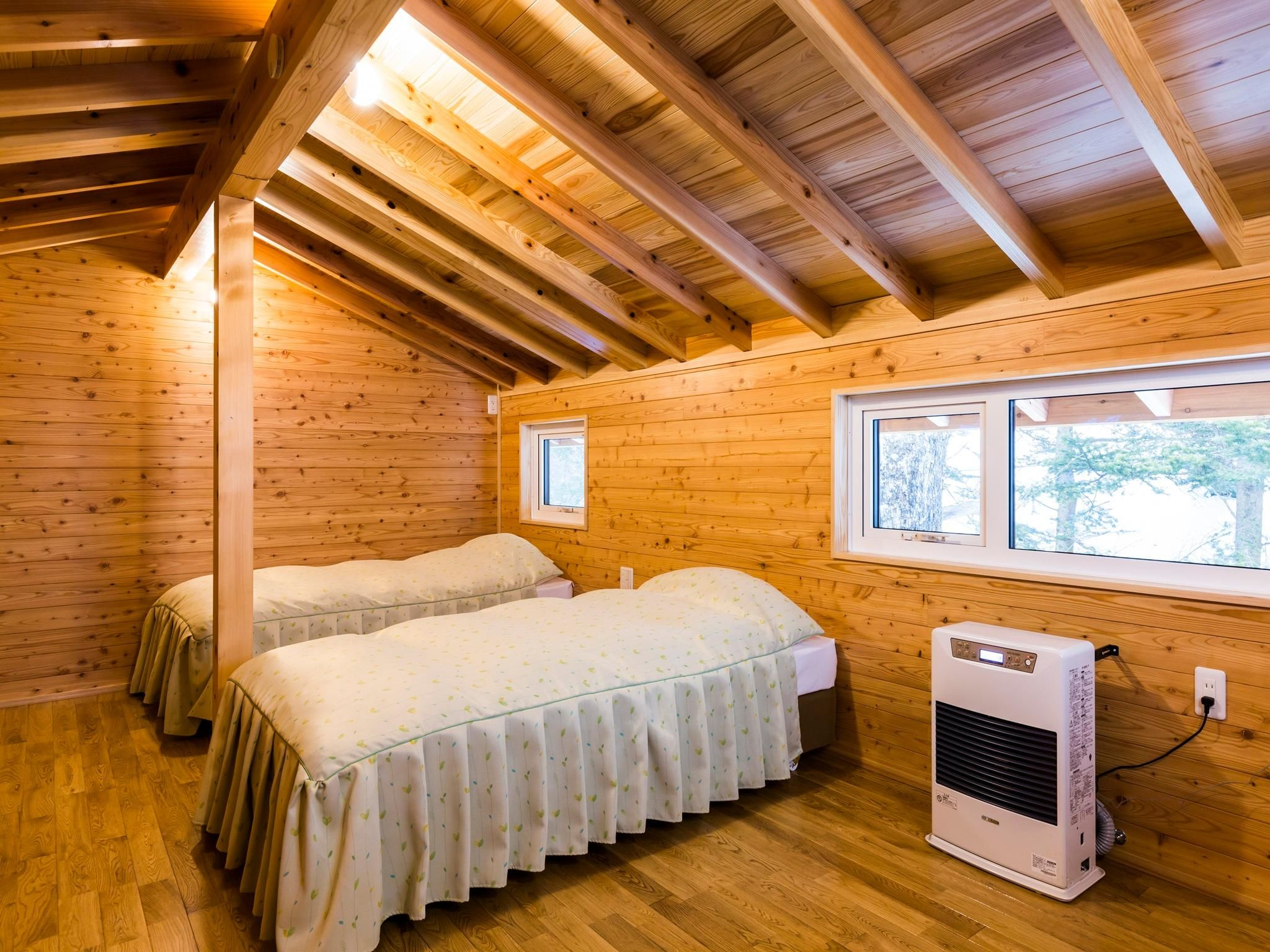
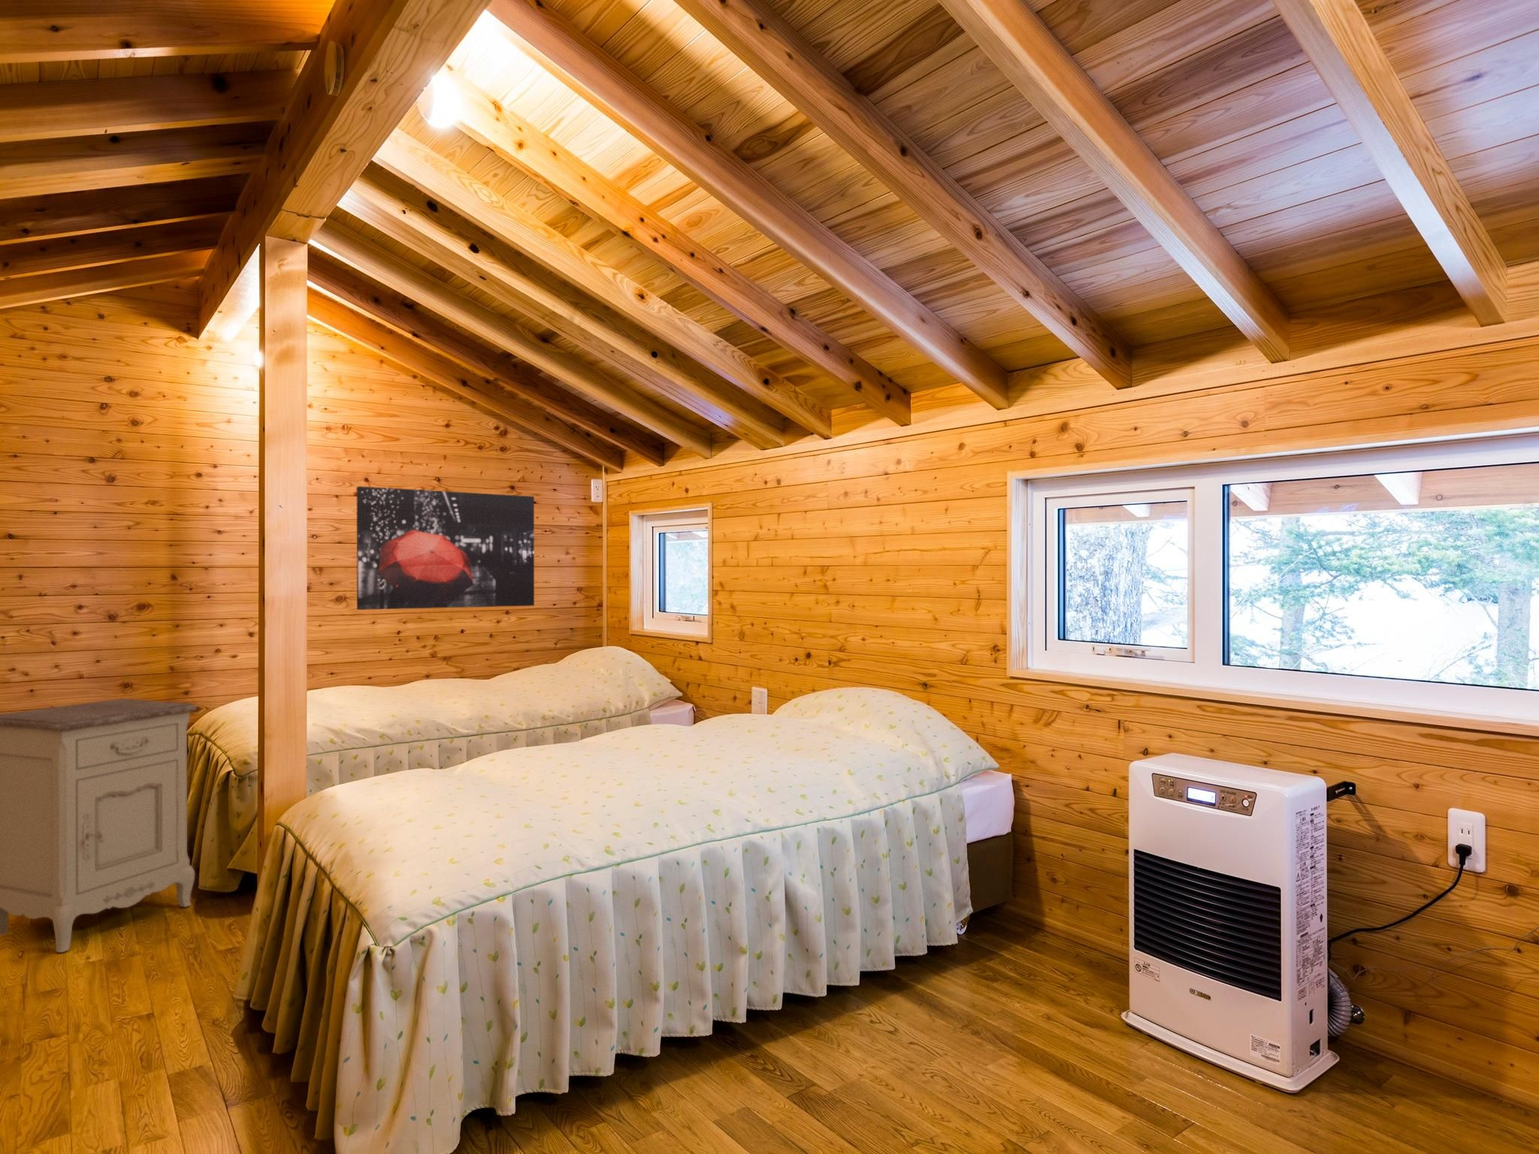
+ nightstand (99, 816)
+ wall art (450, 549)
